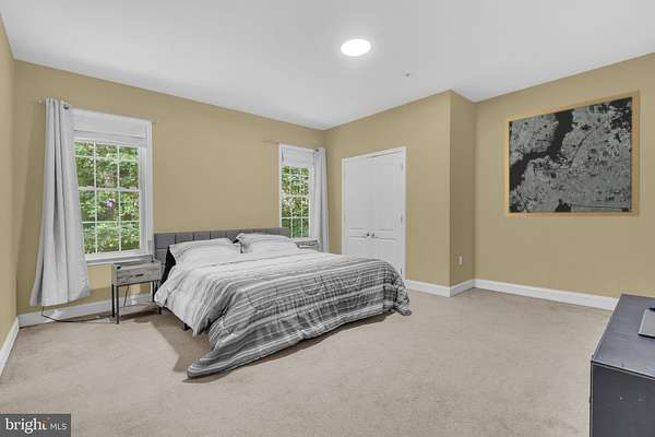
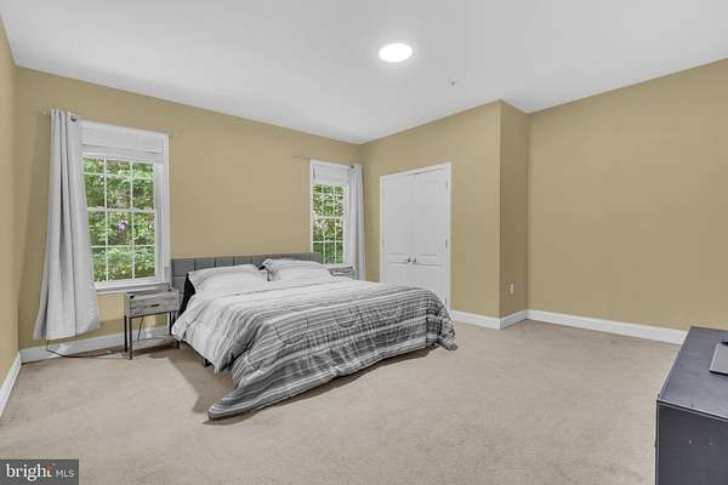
- wall art (564, 162)
